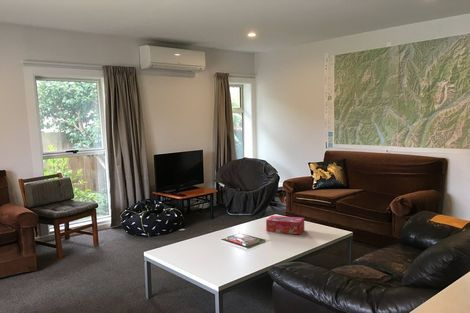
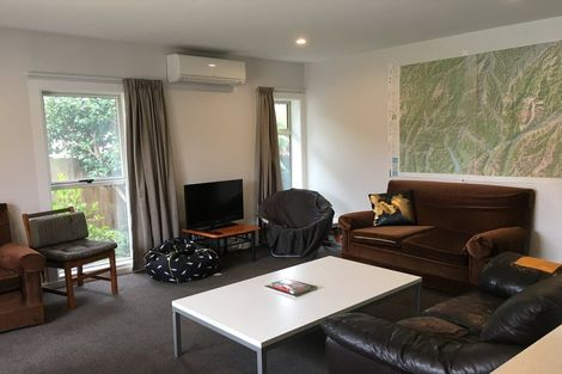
- tissue box (285, 224)
